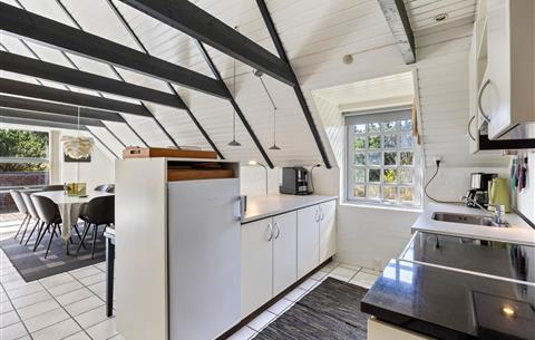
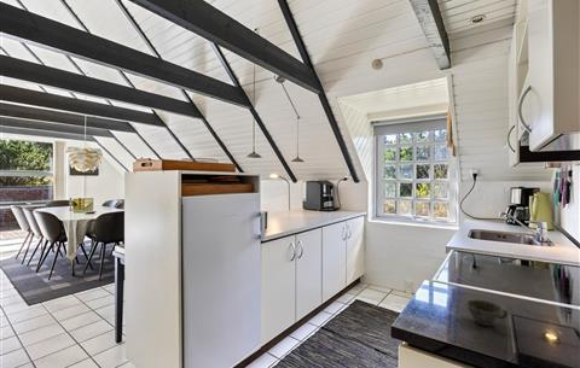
+ cup (486, 314)
